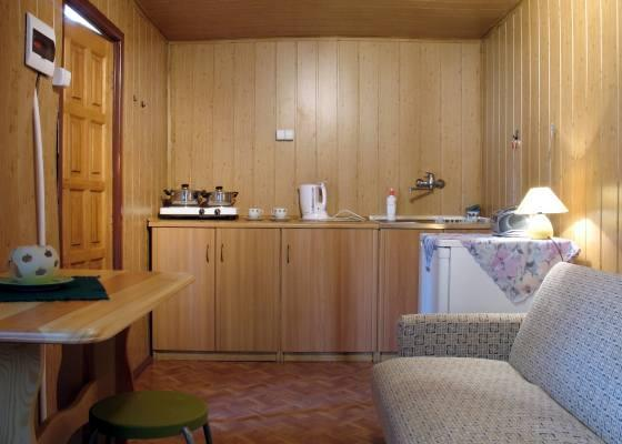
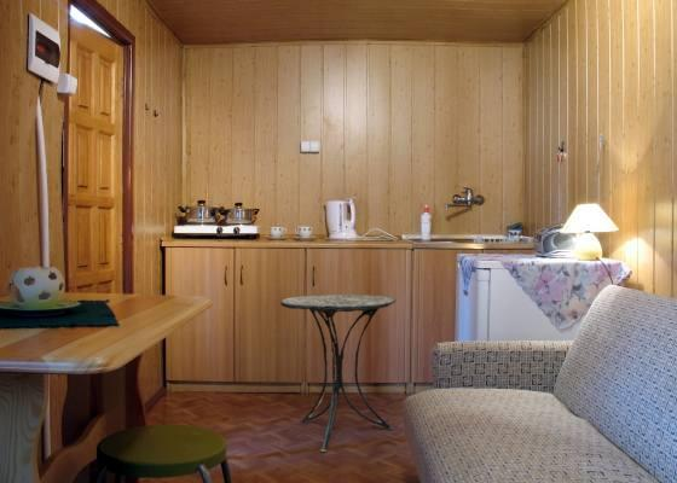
+ side table (337, 366)
